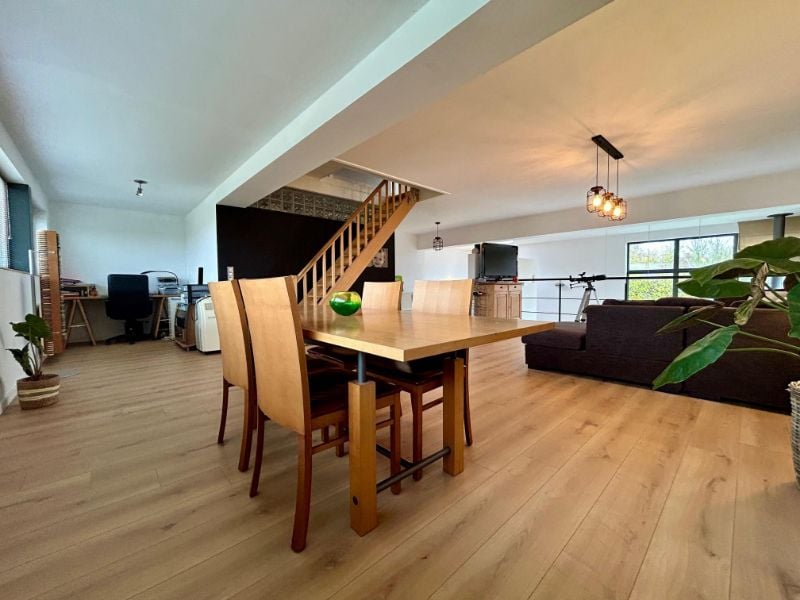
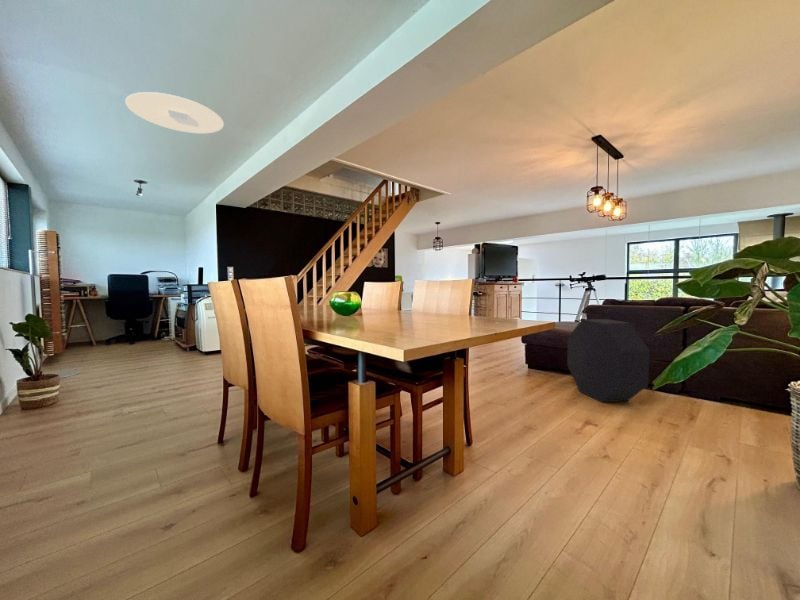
+ ceiling light (177, 111)
+ ottoman (603, 358)
